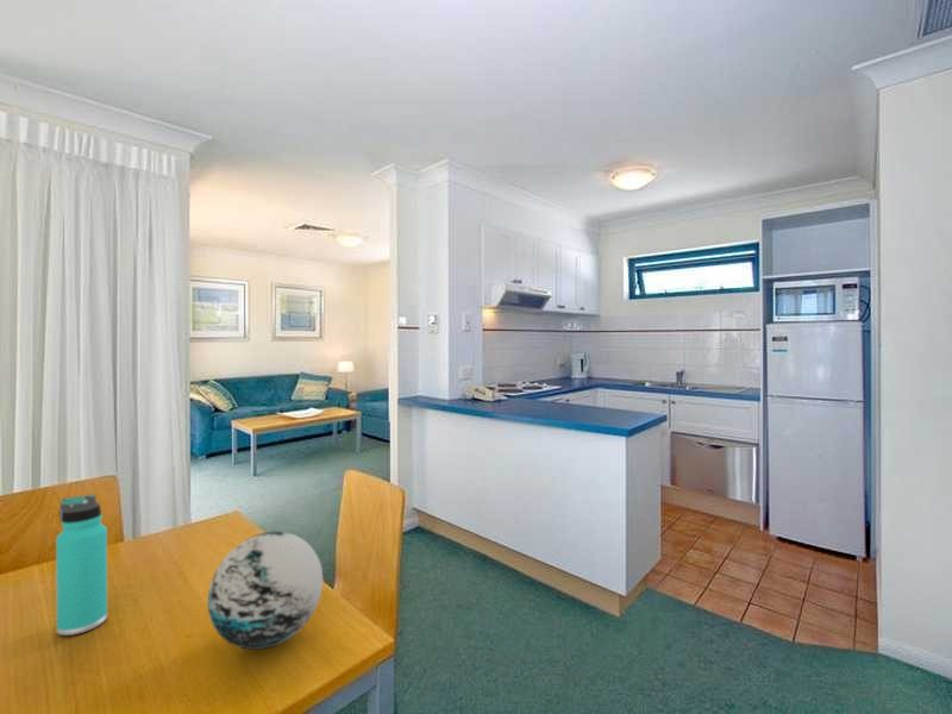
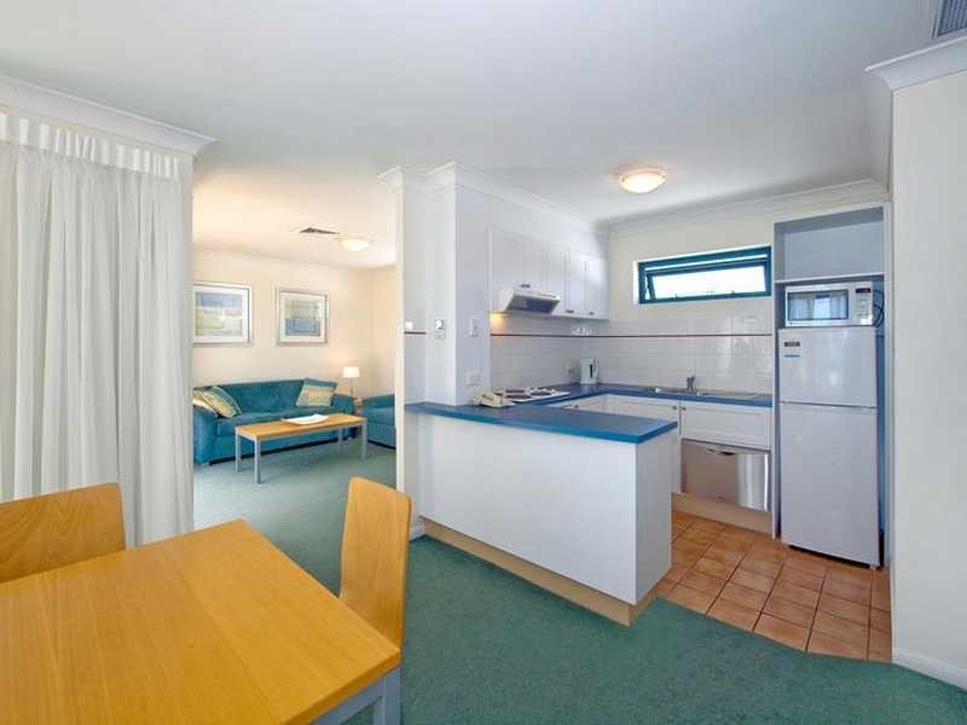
- decorative orb (268, 587)
- thermos bottle (82, 559)
